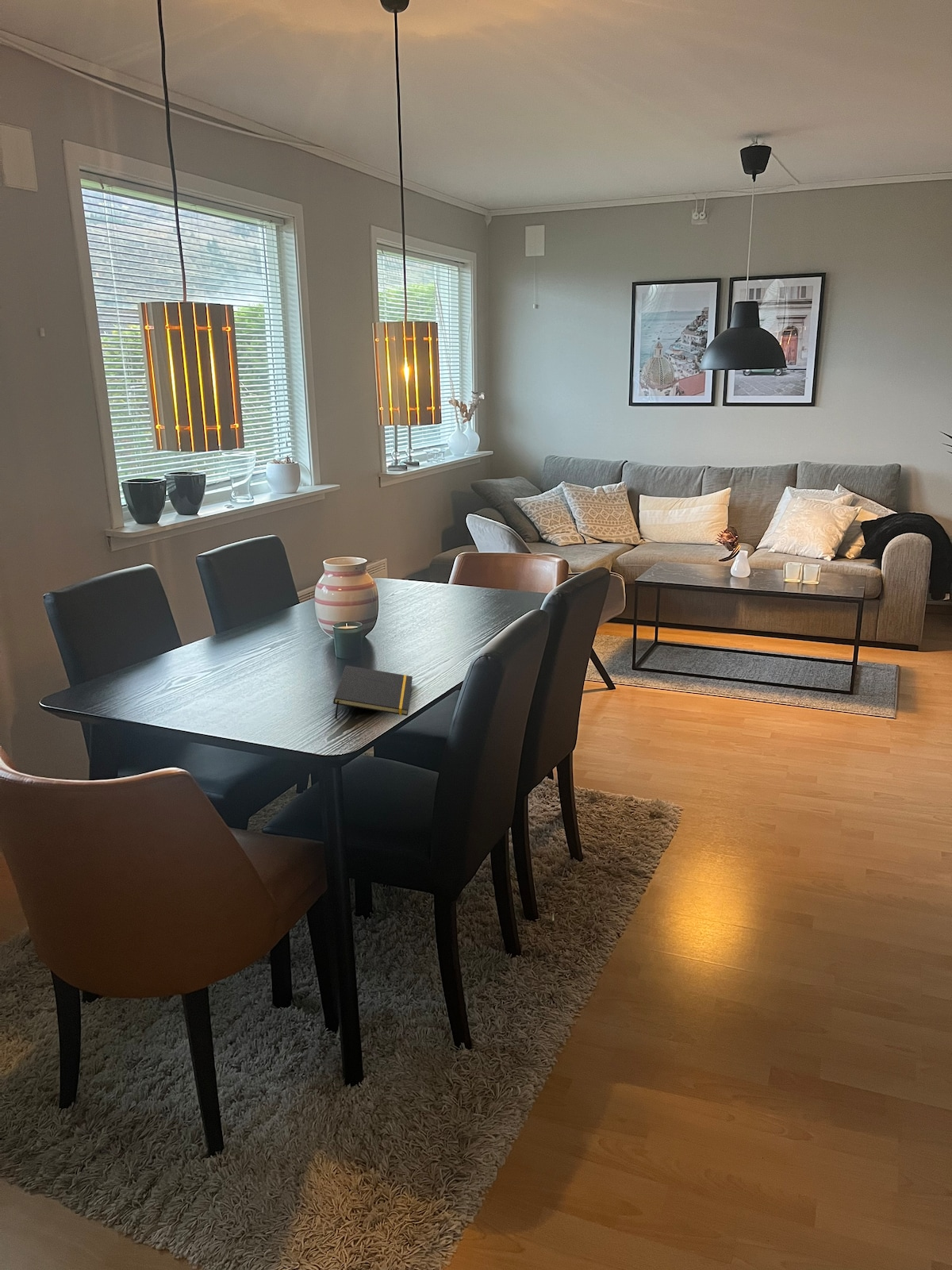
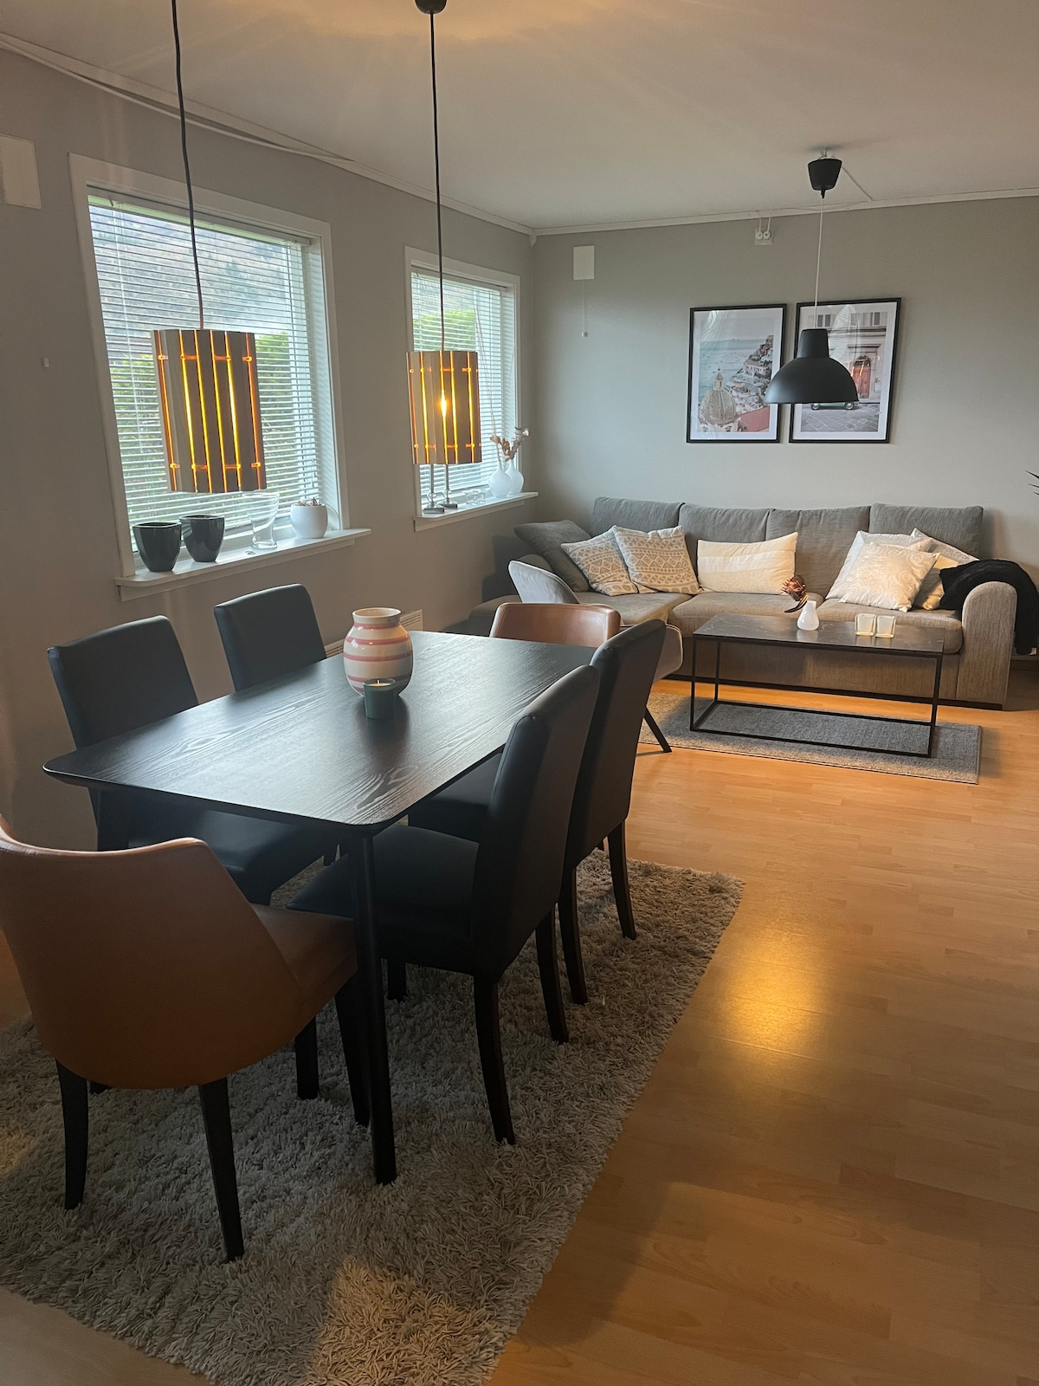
- notepad (374, 689)
